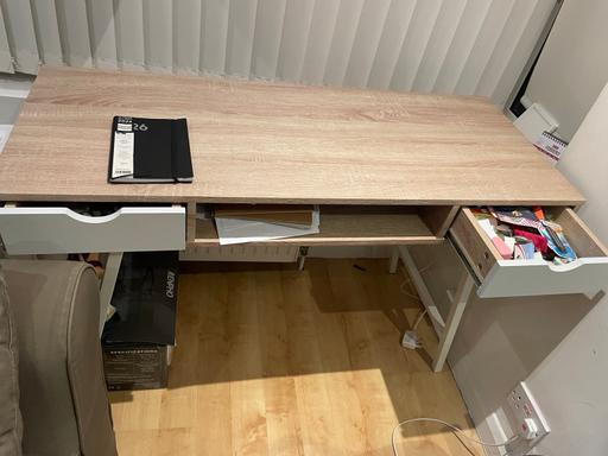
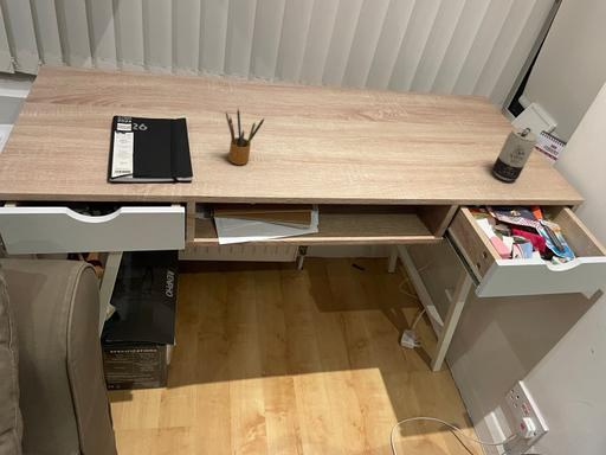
+ beverage can (515, 152)
+ pencil box (243, 137)
